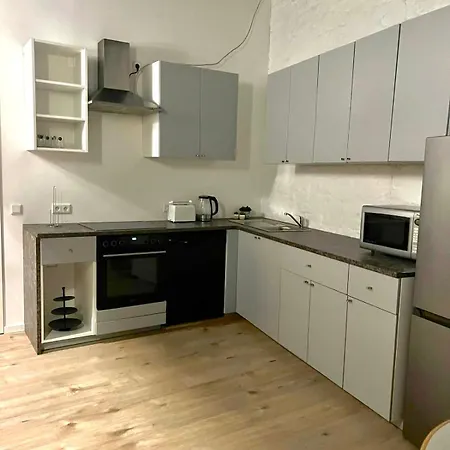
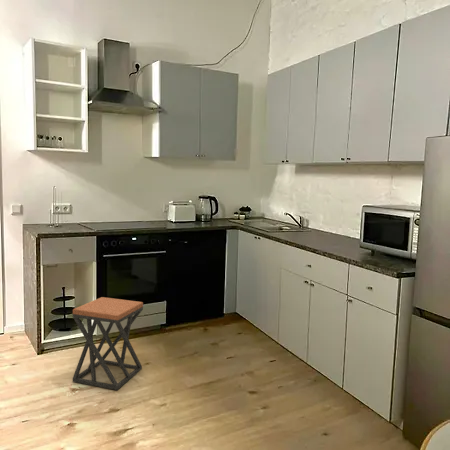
+ stool (108, 340)
